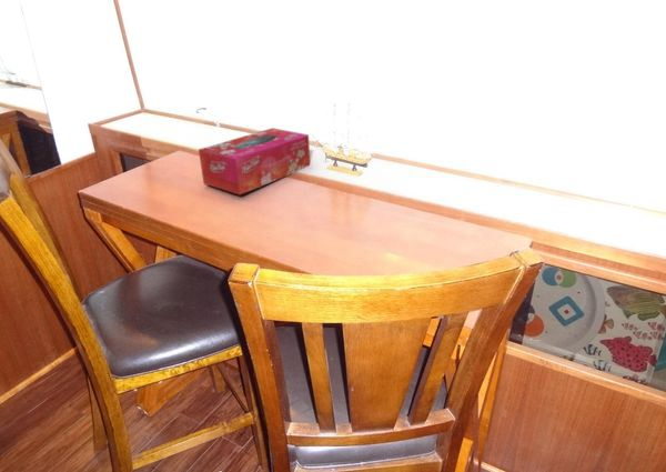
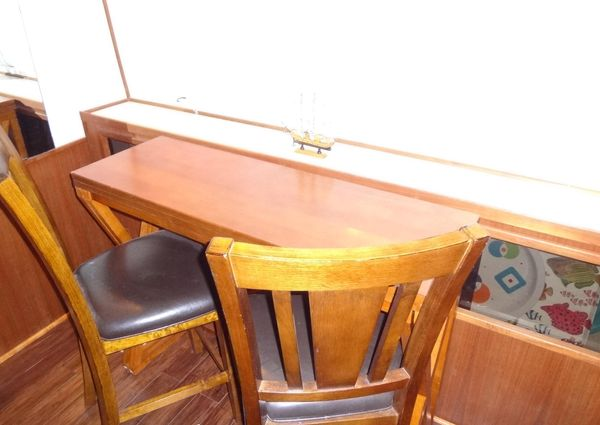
- tissue box (256, 158)
